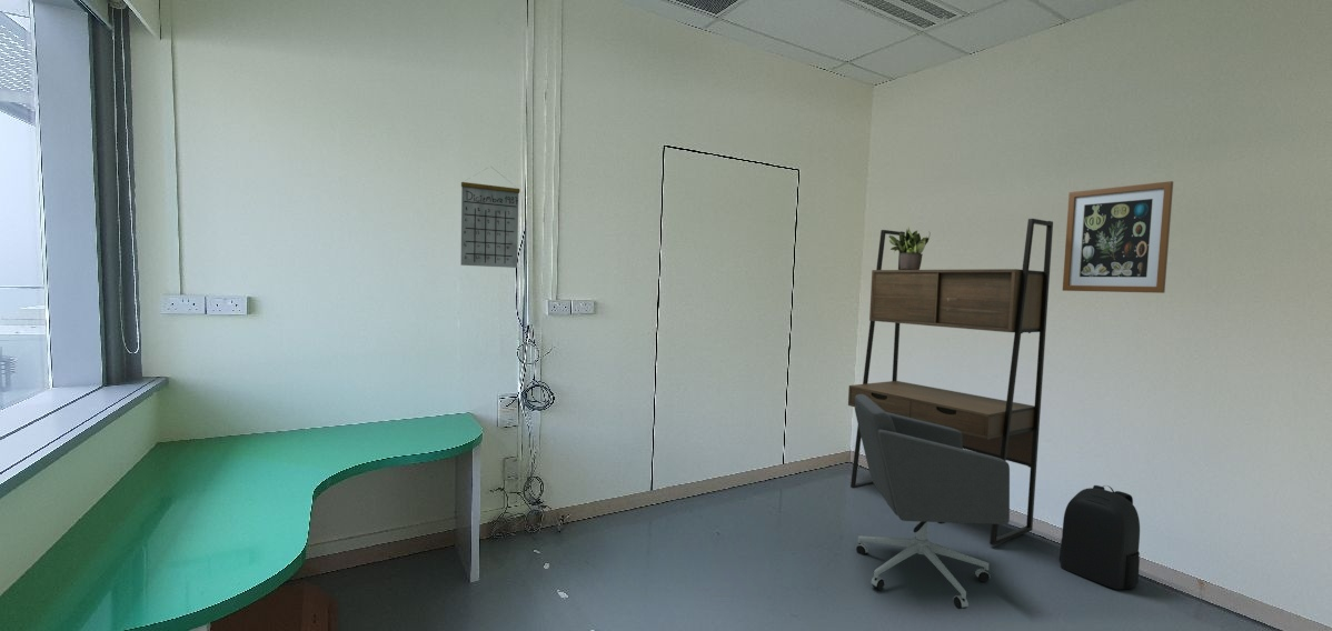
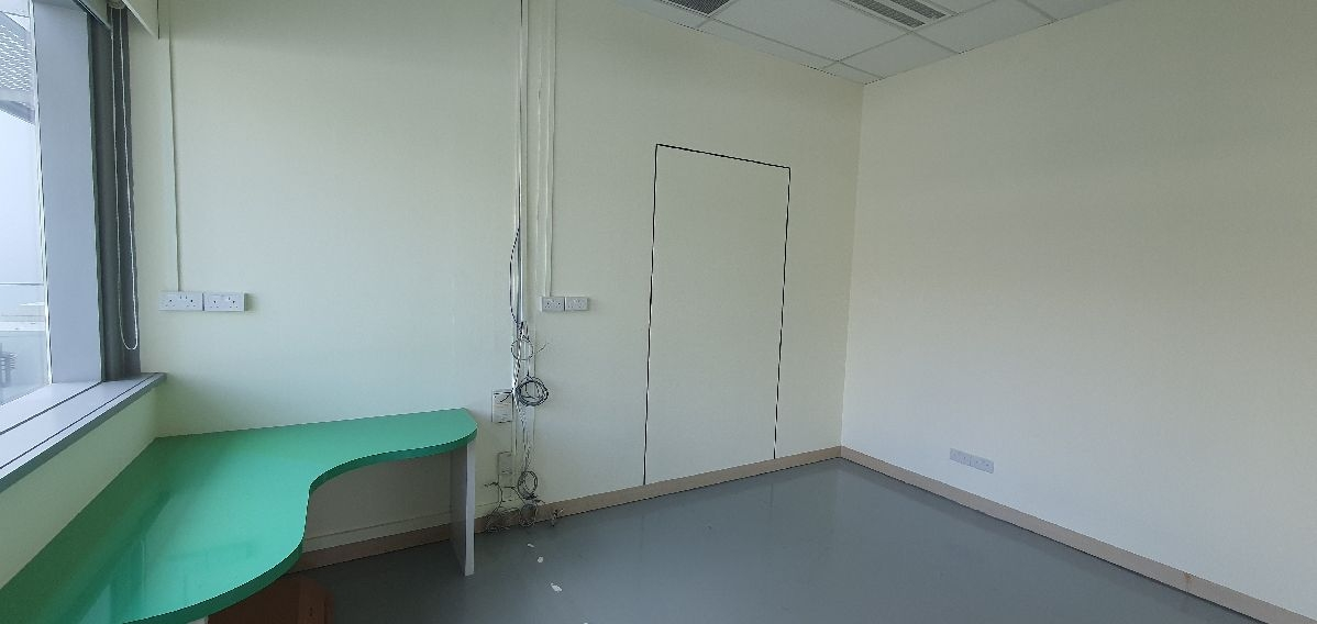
- calendar (490, 216)
- backpack (1102, 529)
- office chair (921, 490)
- potted plant (907, 248)
- desk (931, 387)
- wall art (1114, 239)
